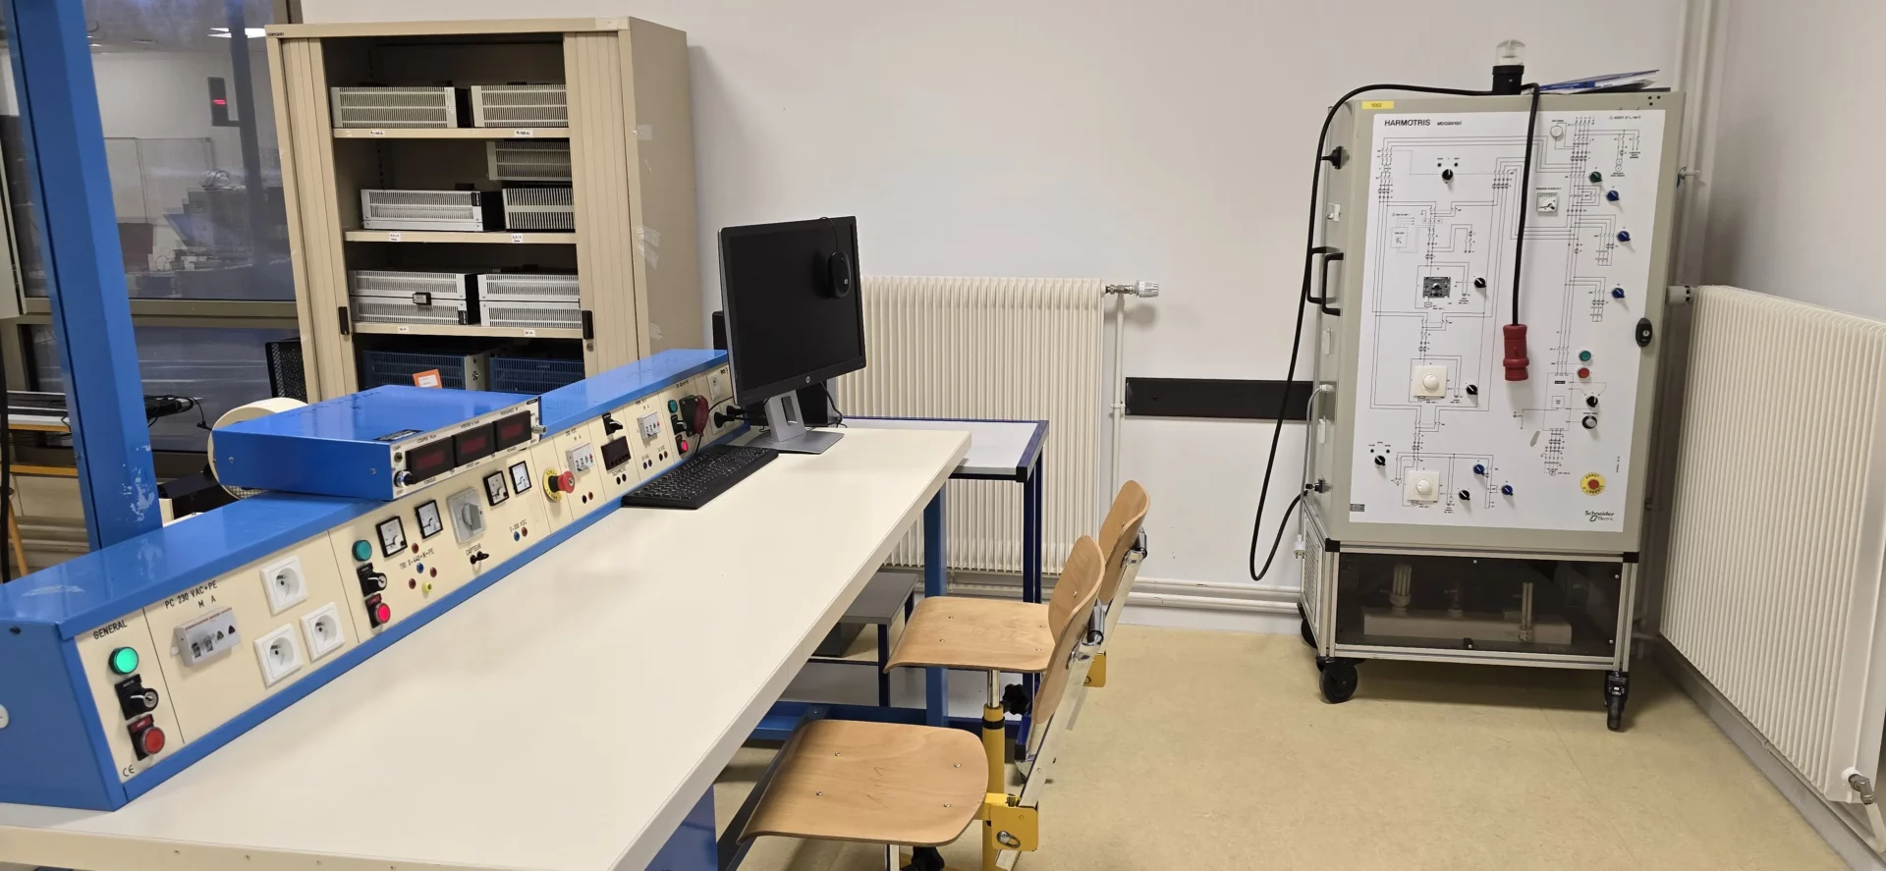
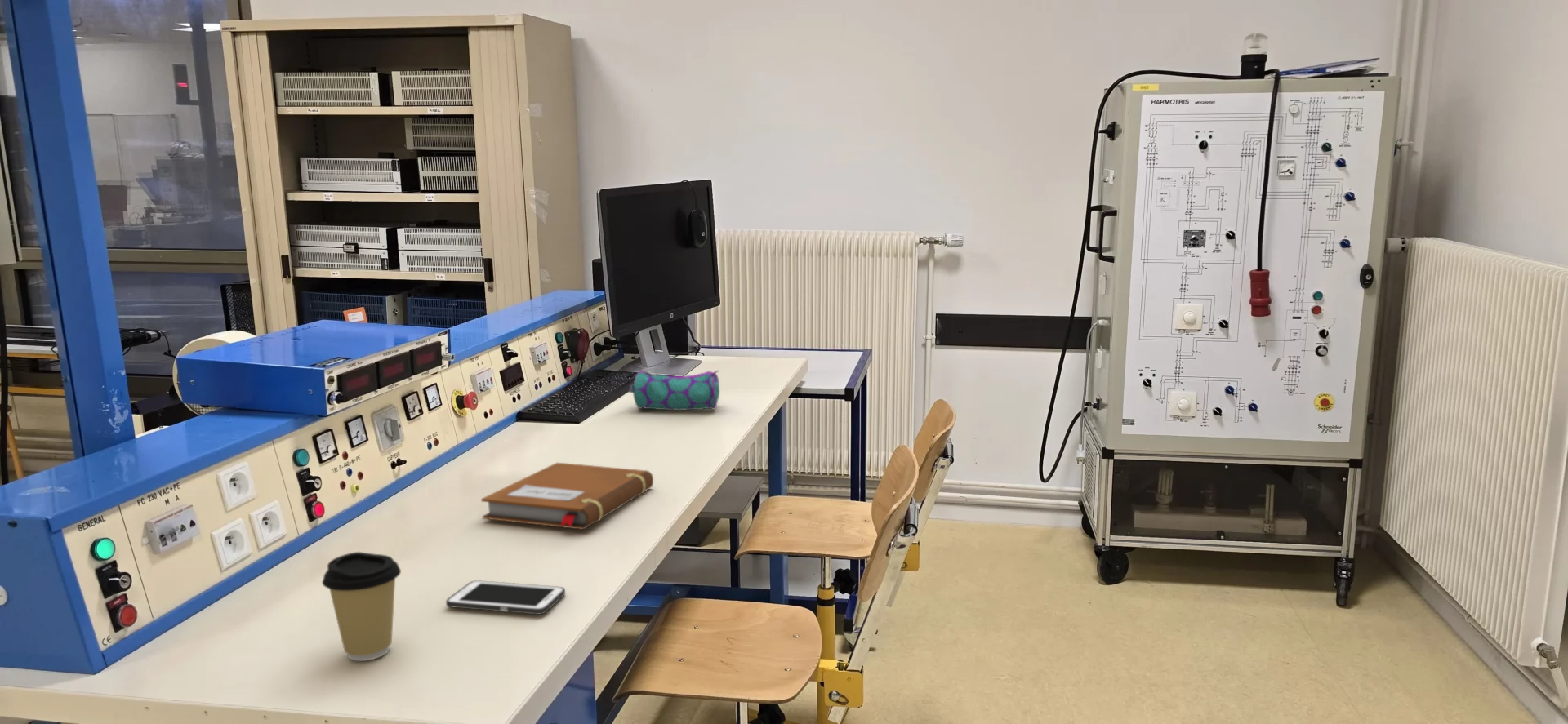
+ coffee cup (364, 606)
+ pencil case (675, 389)
+ cell phone (506, 597)
+ notebook (569, 495)
